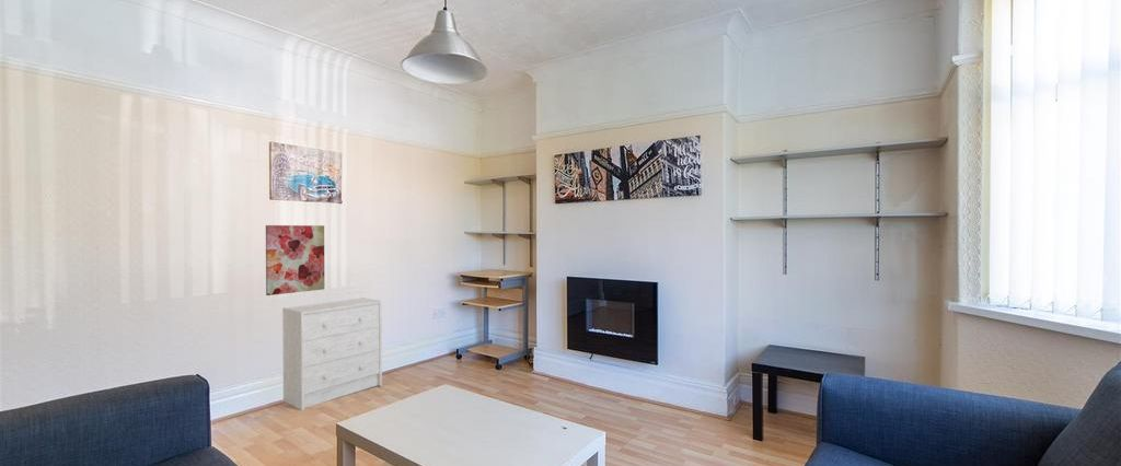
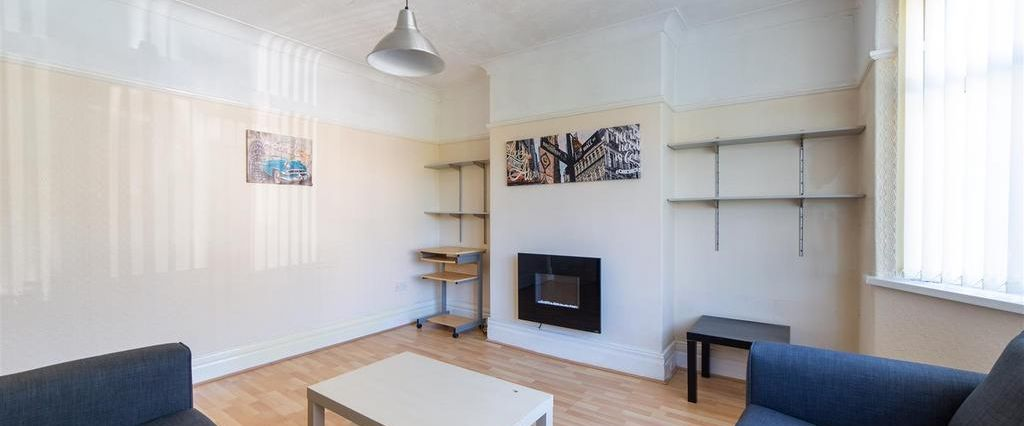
- dresser (335, 348)
- wall art (296, 258)
